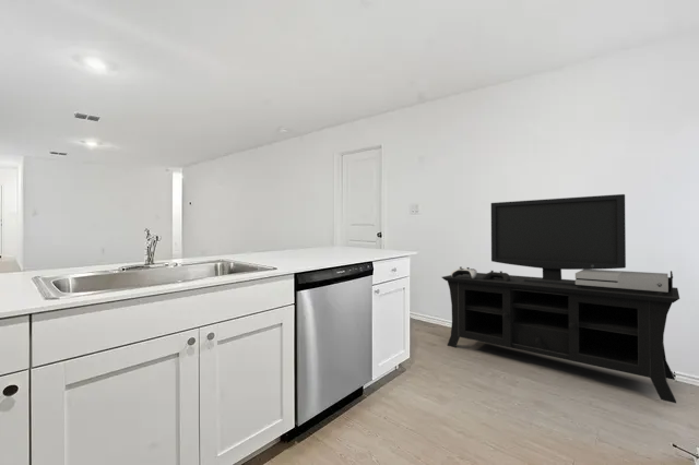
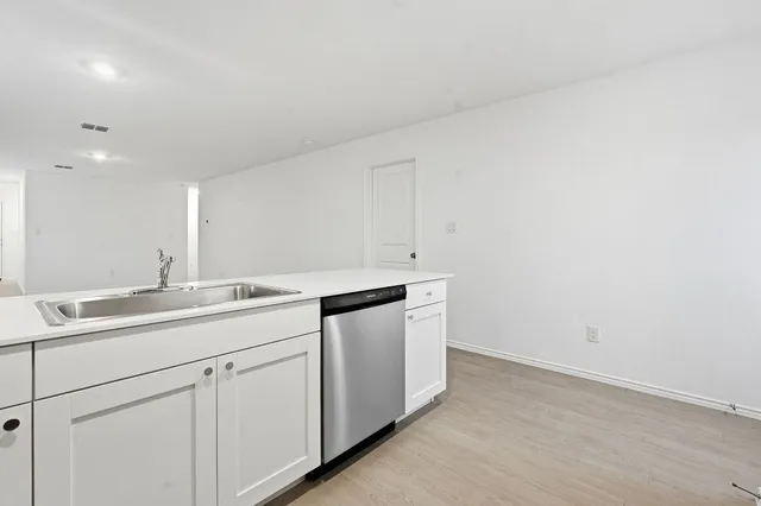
- media console (545, 281)
